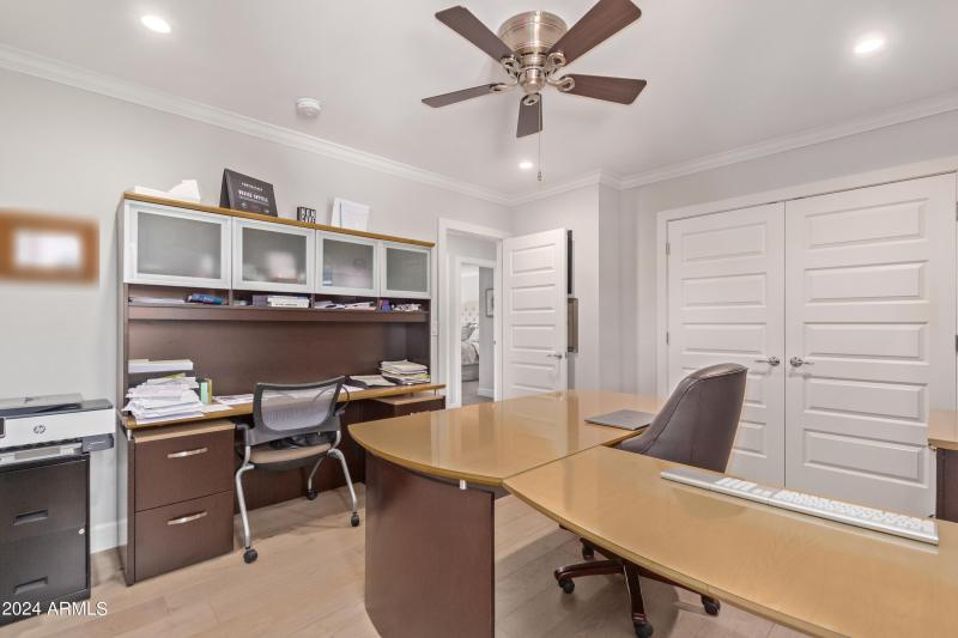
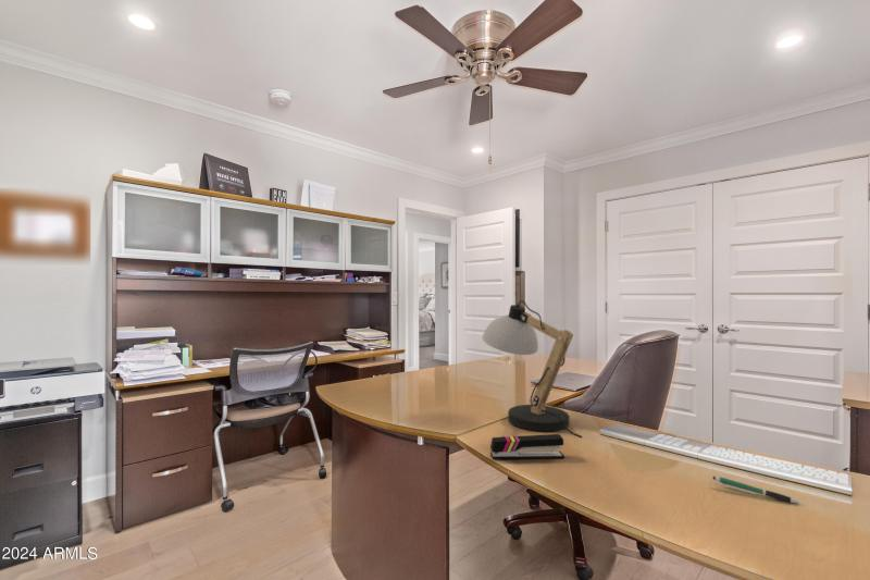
+ pen (754, 489)
+ desk lamp (531, 354)
+ stapler (526, 445)
